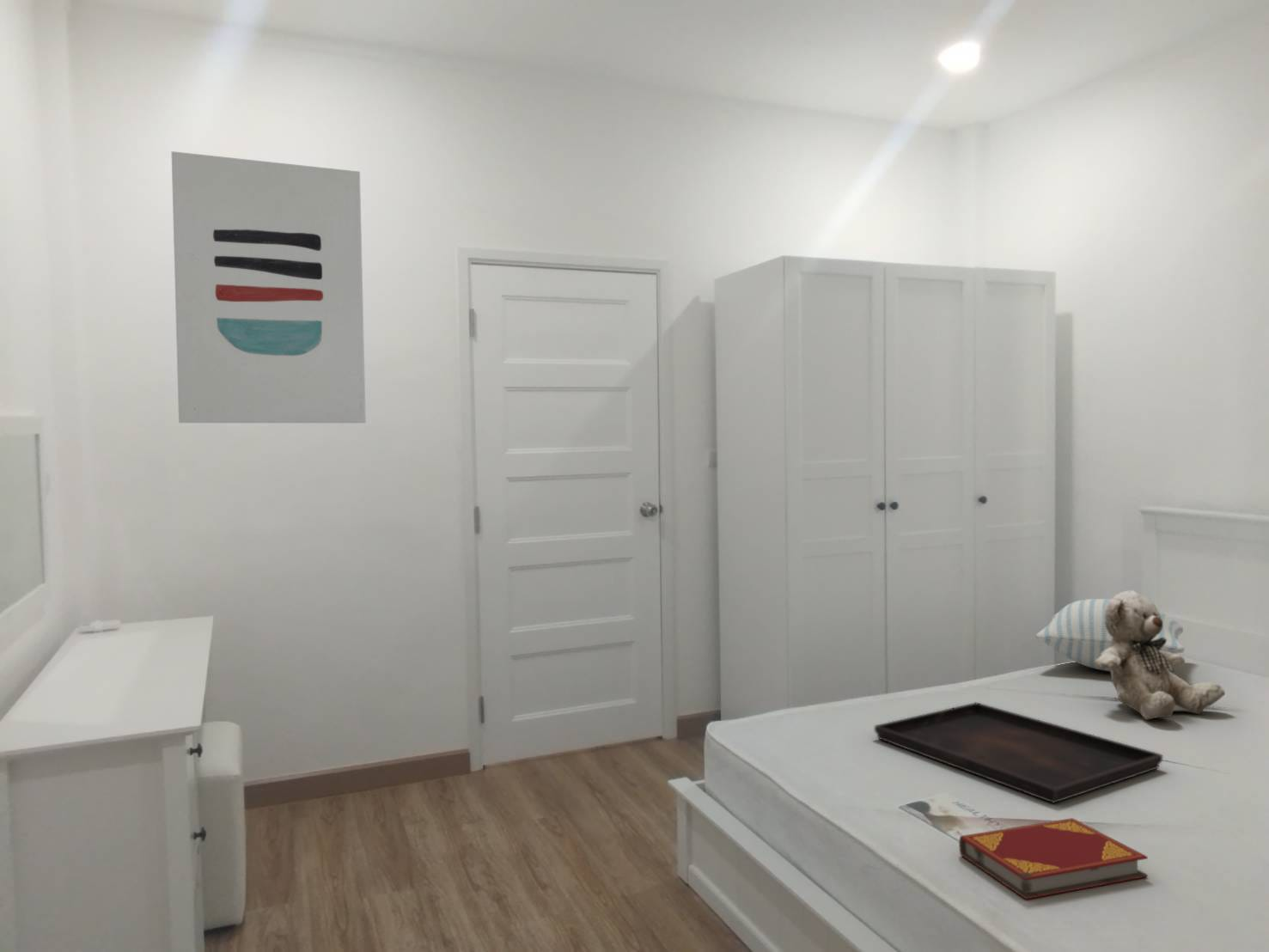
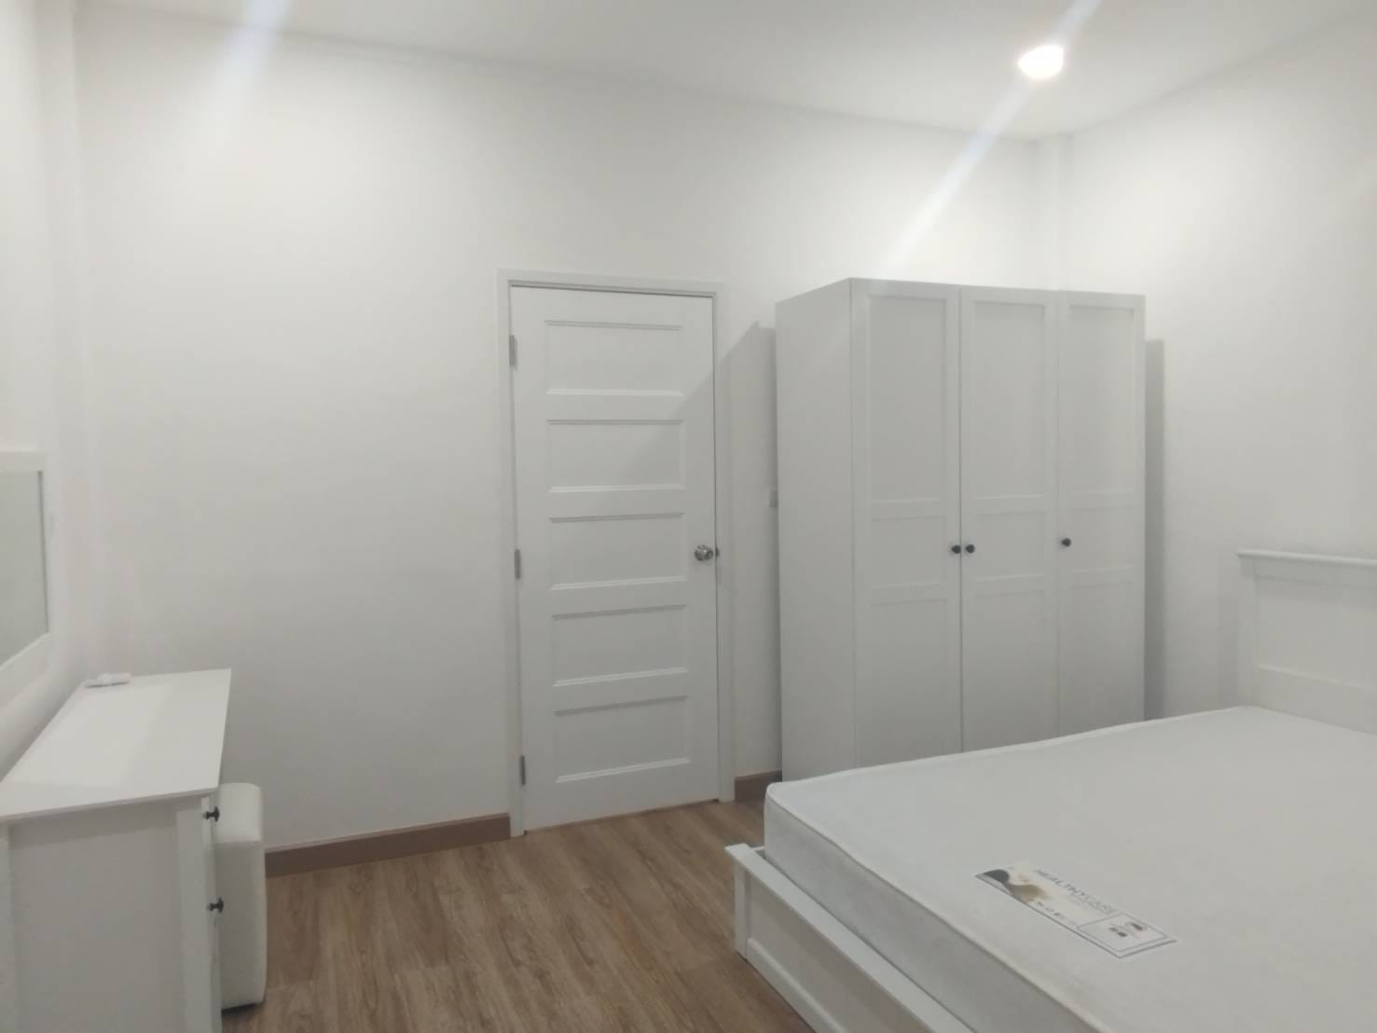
- teddy bear (1160, 652)
- wall art (272, 293)
- pillow (1109, 634)
- serving tray (1010, 746)
- hardback book (1050, 855)
